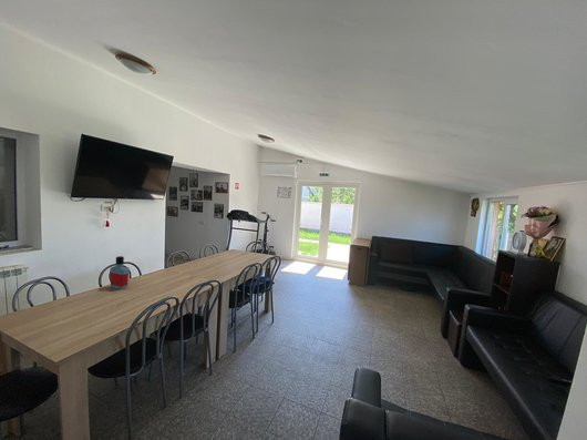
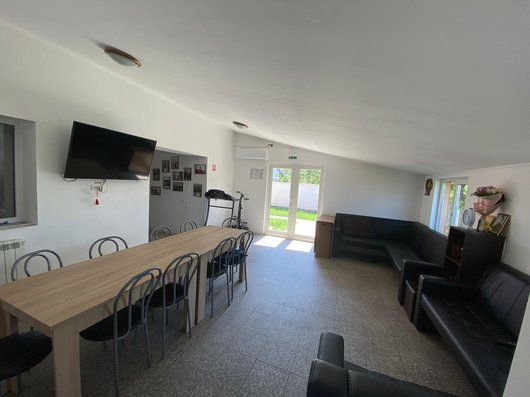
- bottle (119, 272)
